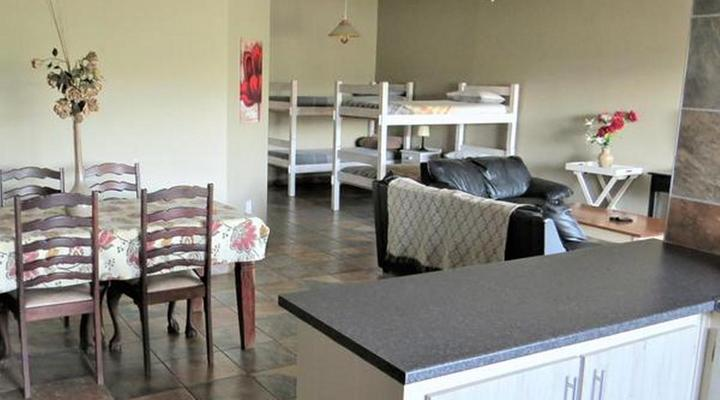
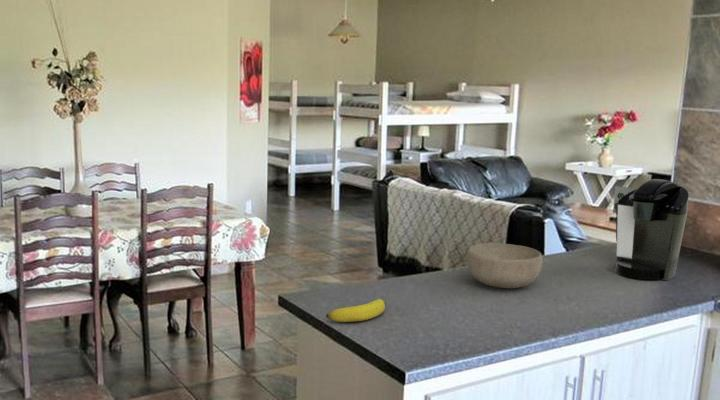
+ bowl (503, 267)
+ banana (363, 307)
+ coffee maker (635, 223)
